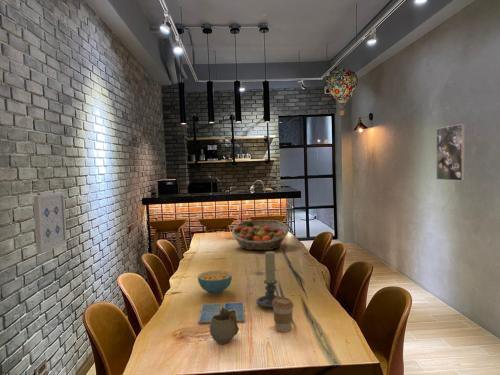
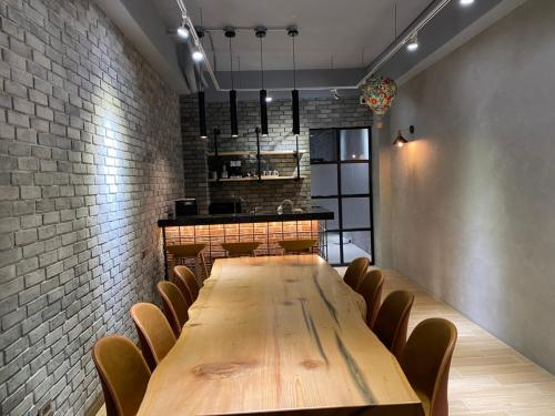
- mug (224, 326)
- drink coaster (219, 312)
- coffee cup (283, 313)
- candle holder (269, 277)
- wall art (51, 221)
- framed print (449, 153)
- cereal bowl (215, 283)
- fruit basket (260, 234)
